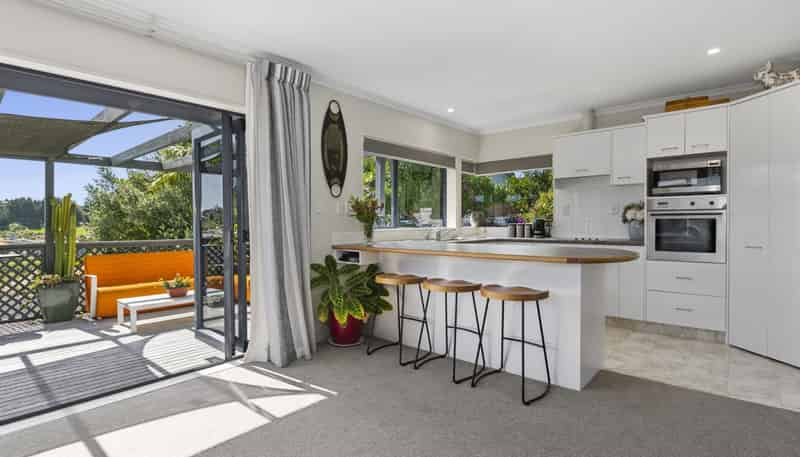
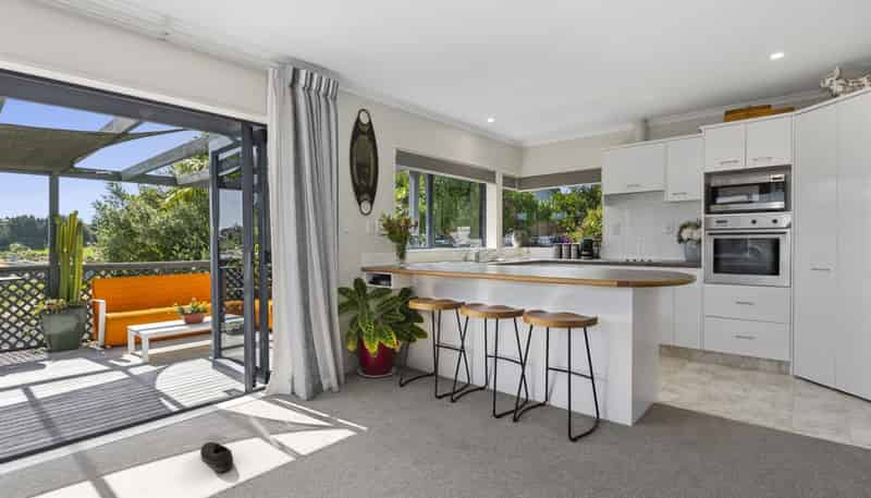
+ shoe (217, 451)
